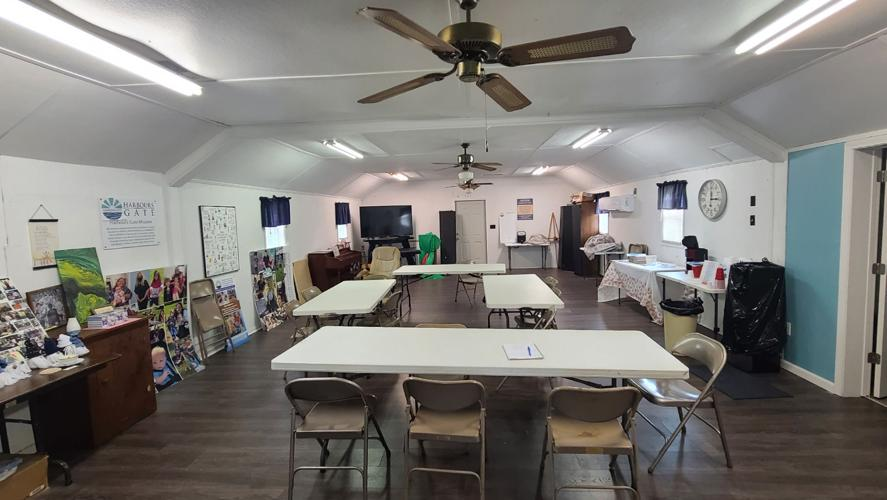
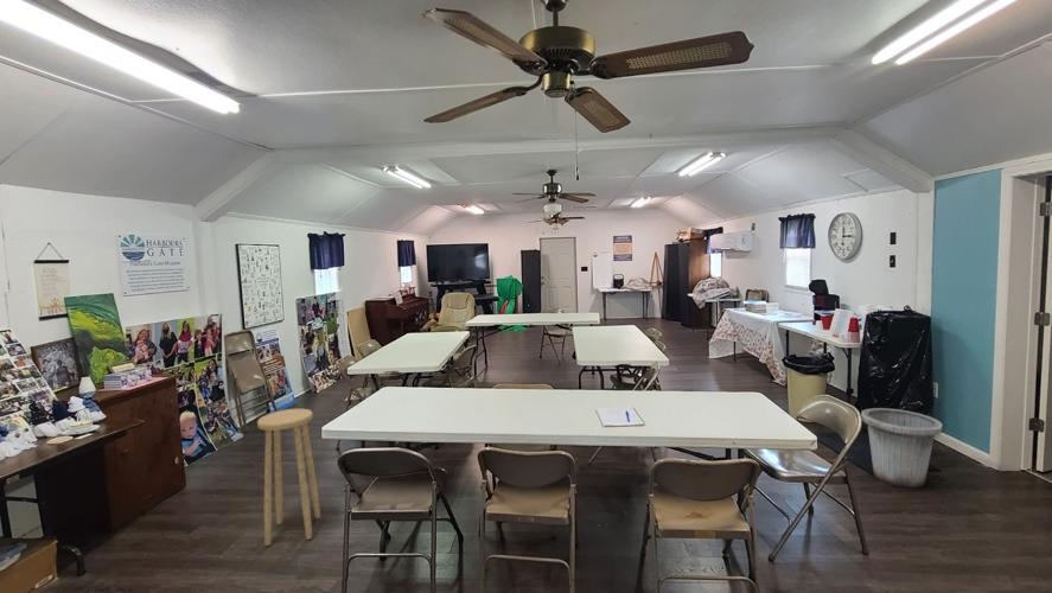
+ stool (281, 473)
+ trash can (899, 448)
